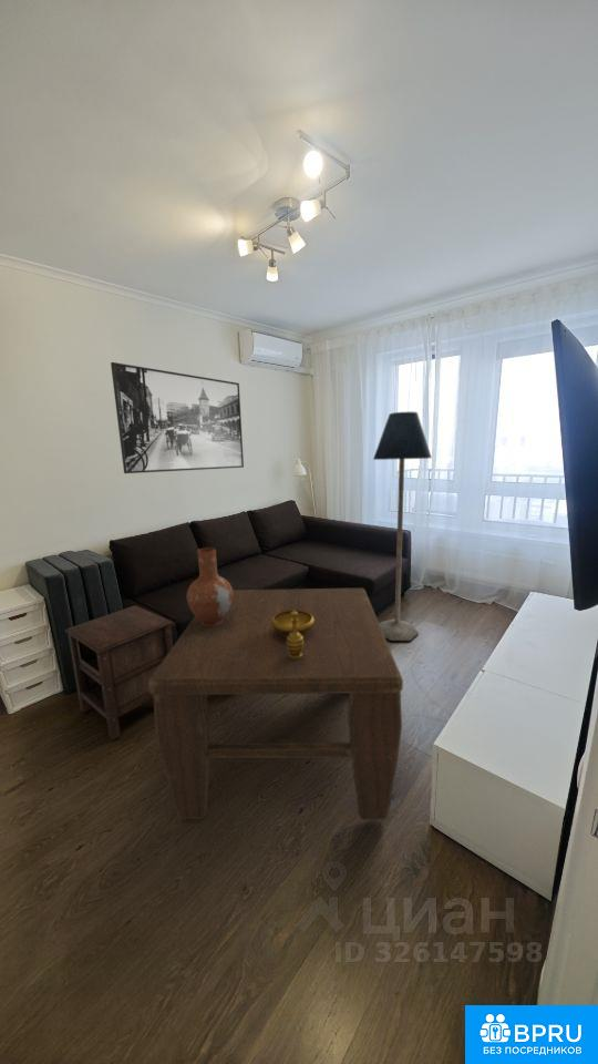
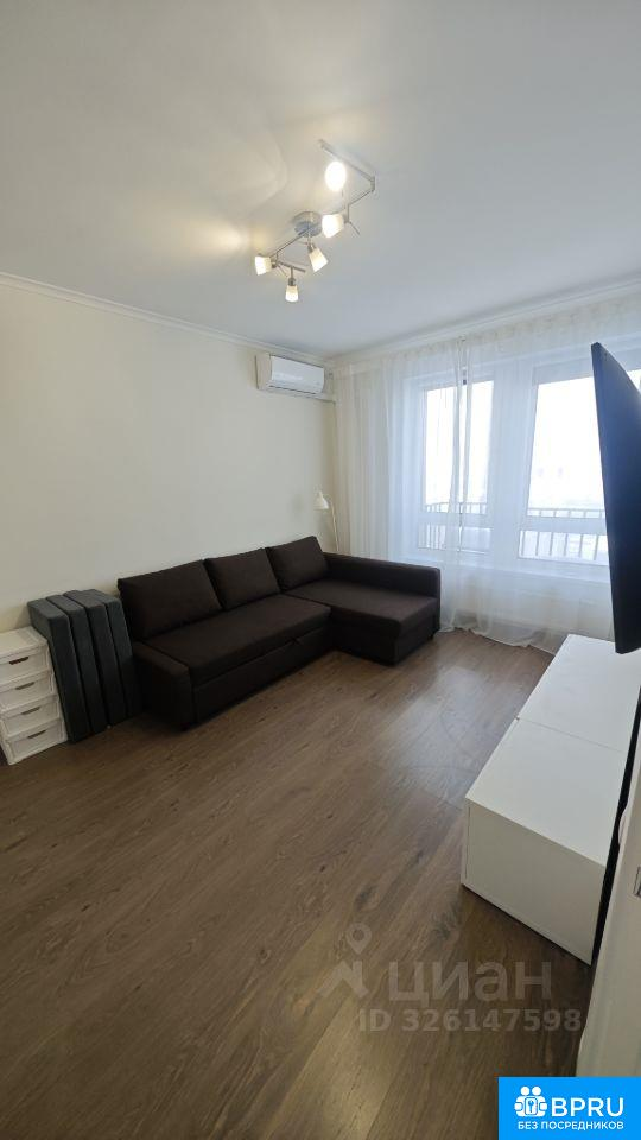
- nightstand (125, 665)
- vase (209, 585)
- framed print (187, 422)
- floor lamp (399, 528)
- decorative bowl (292, 618)
- coffee table (285, 684)
